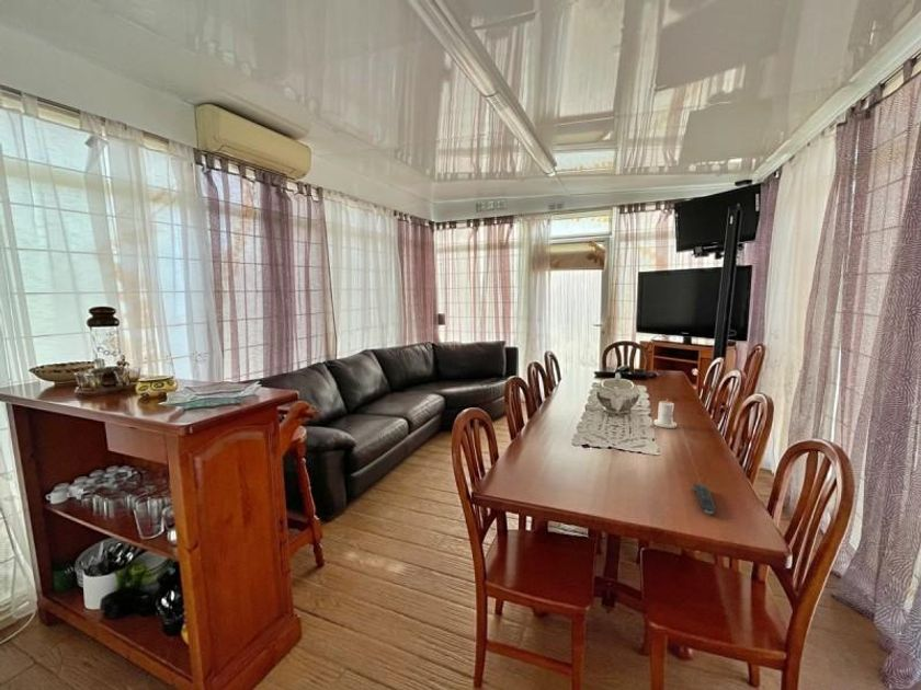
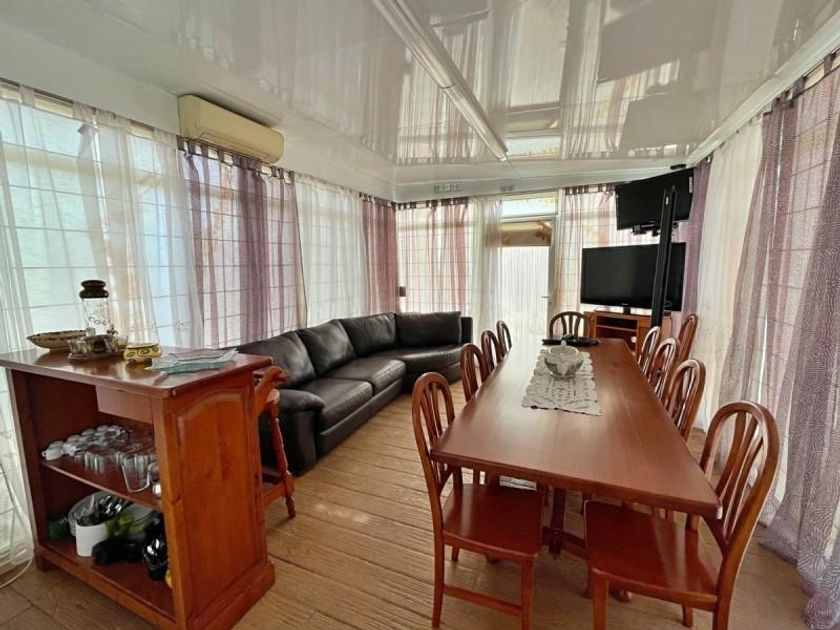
- candle (666, 412)
- remote control (704, 497)
